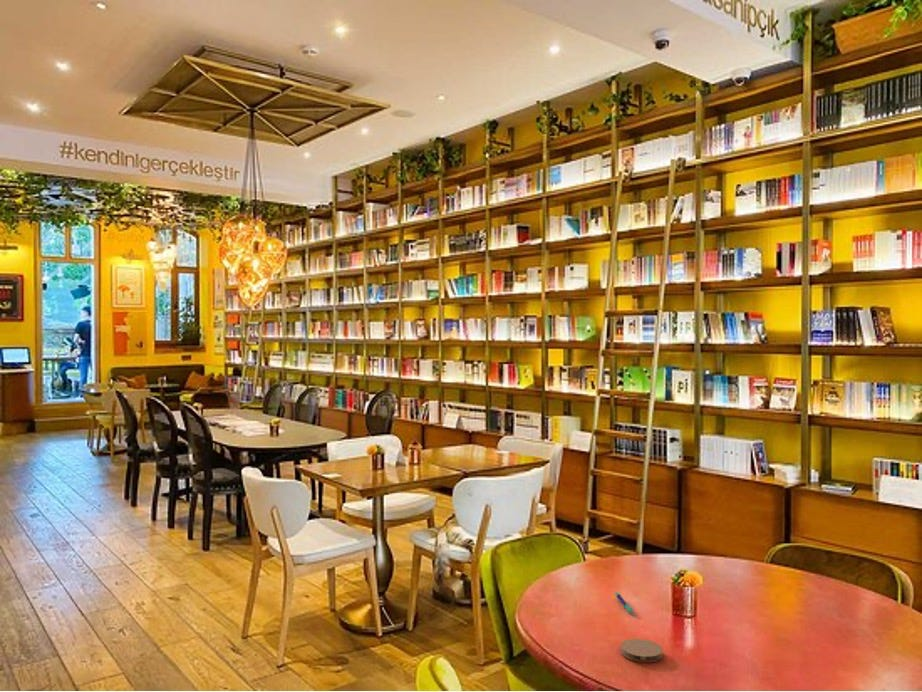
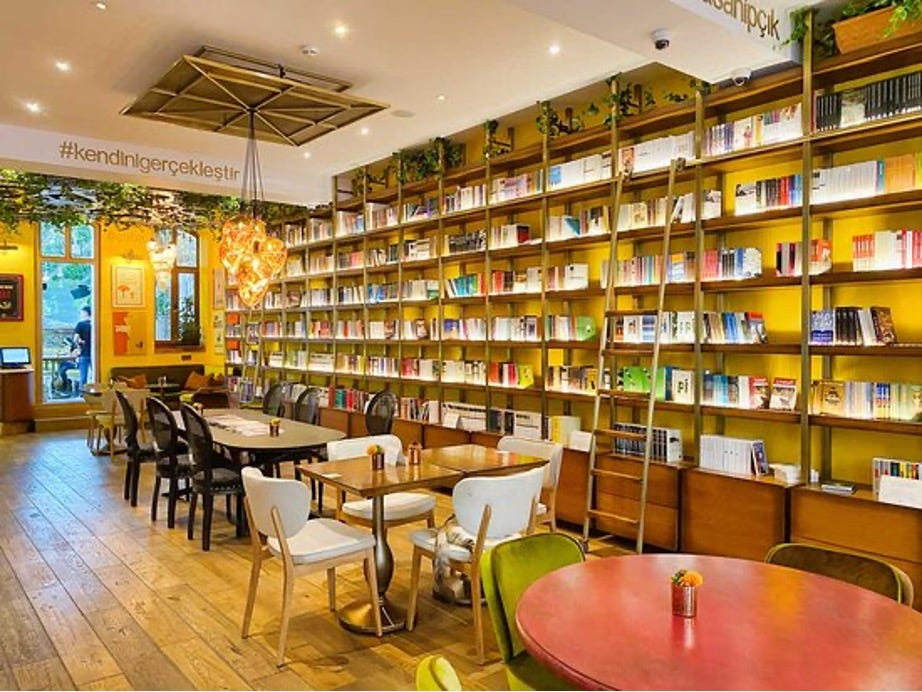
- coaster (641, 650)
- pen (624, 603)
